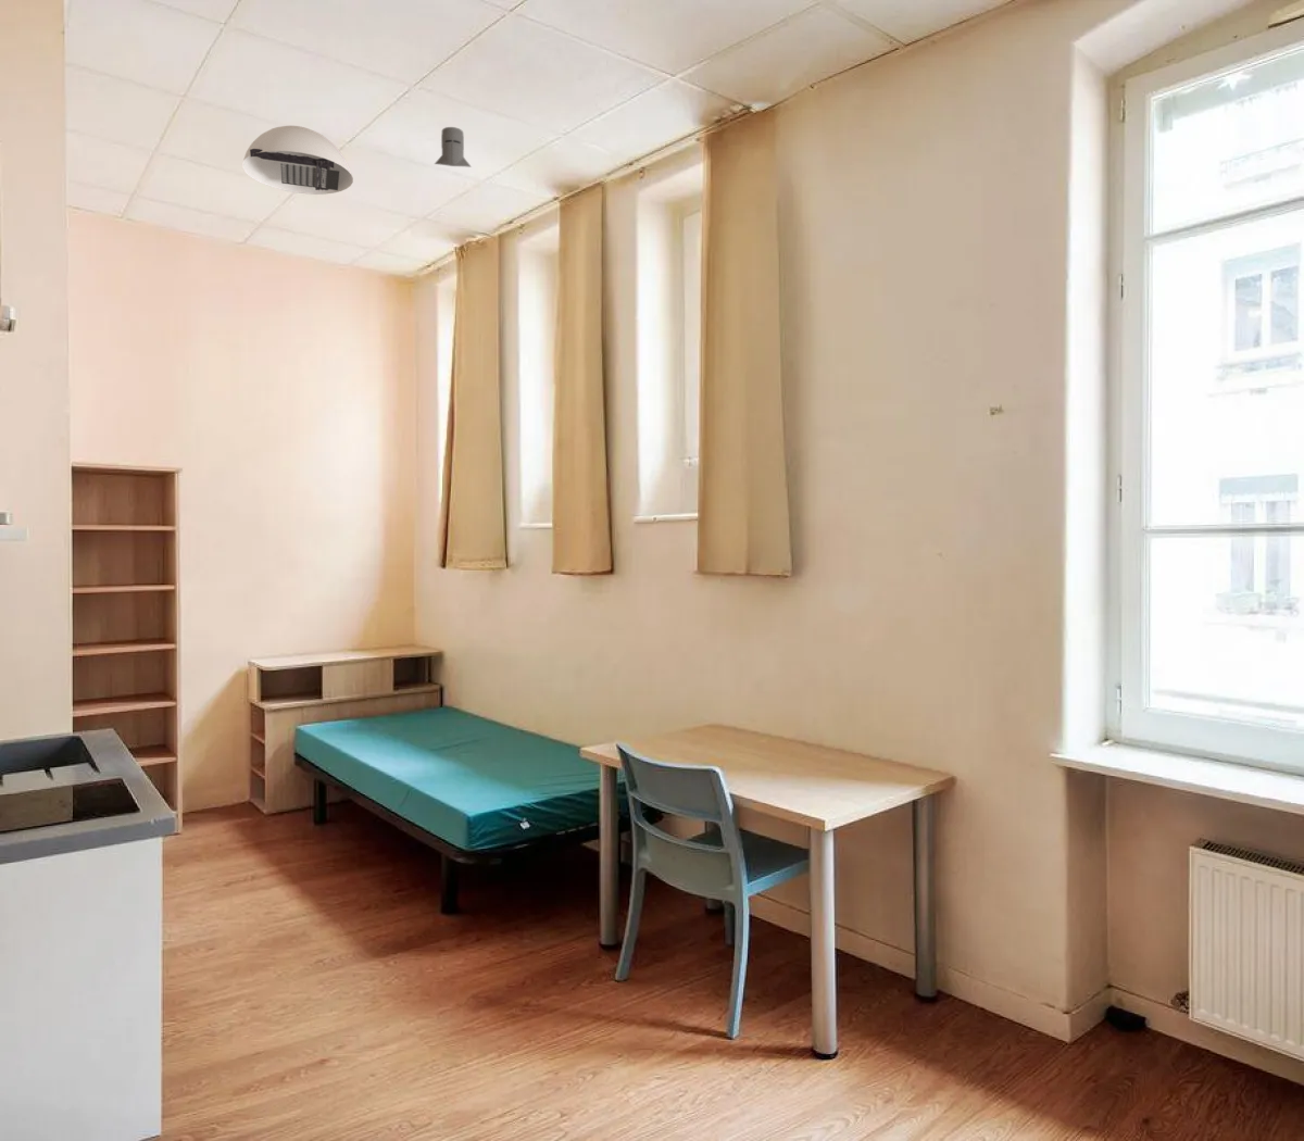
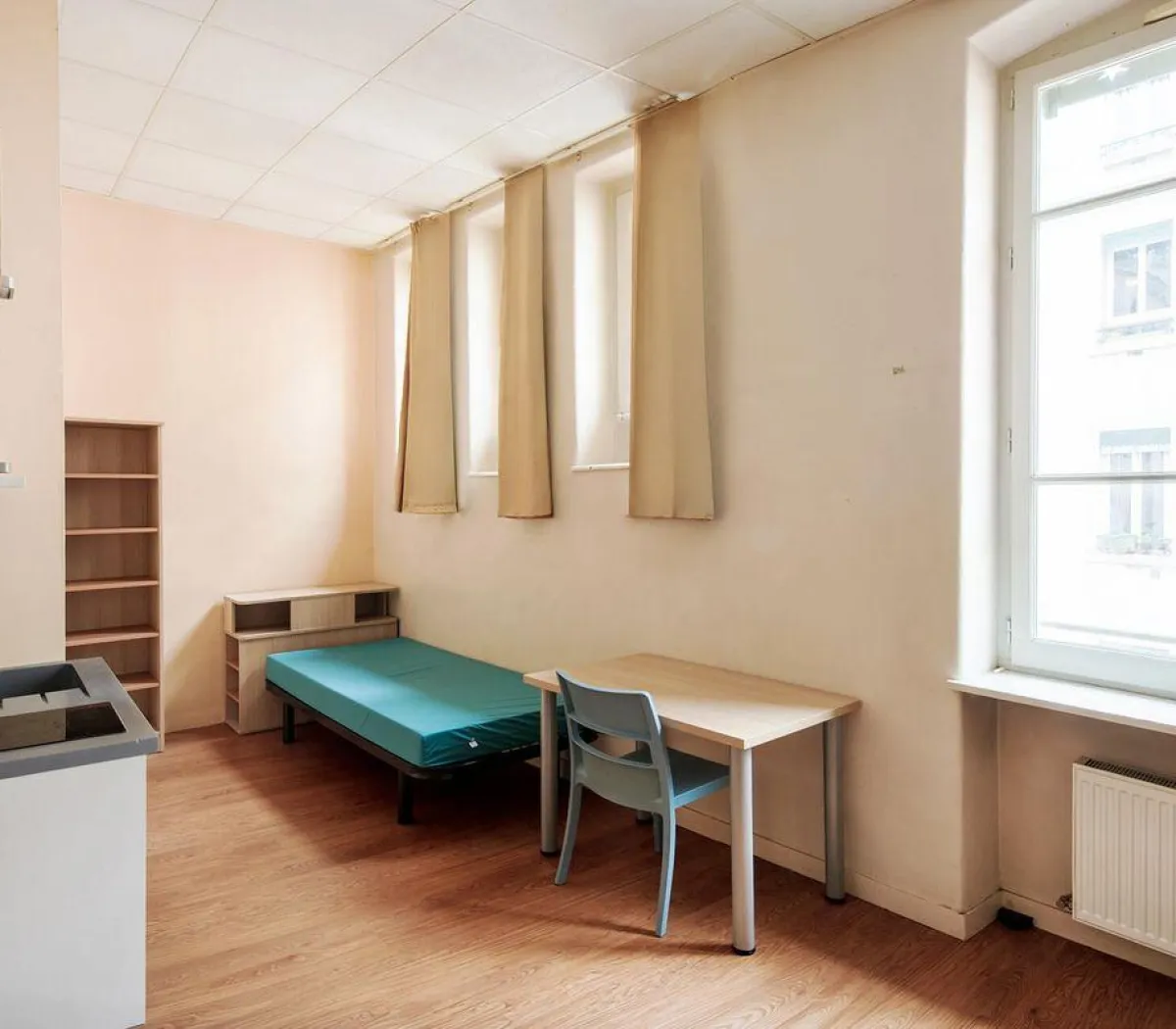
- knight helmet (452, 151)
- ceiling light (298, 152)
